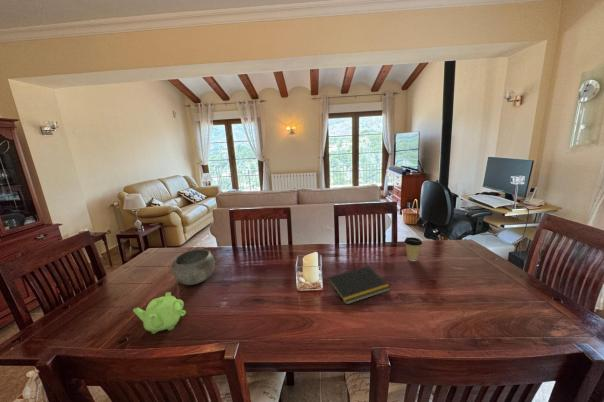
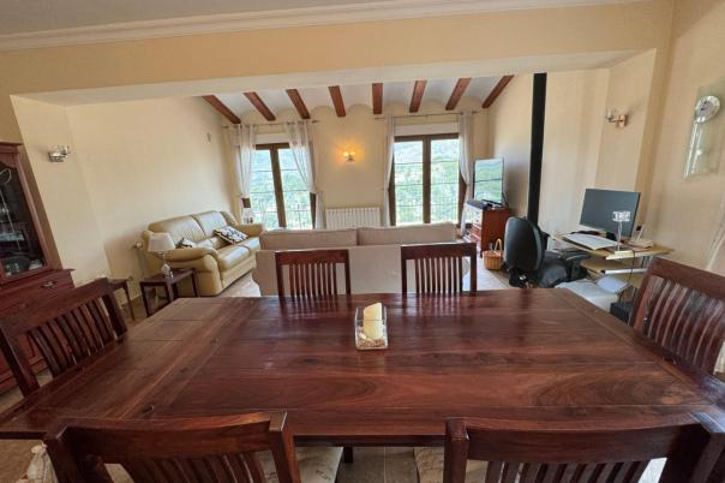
- teapot (160, 312)
- notepad (358, 283)
- coffee cup (412, 249)
- bowl (194, 268)
